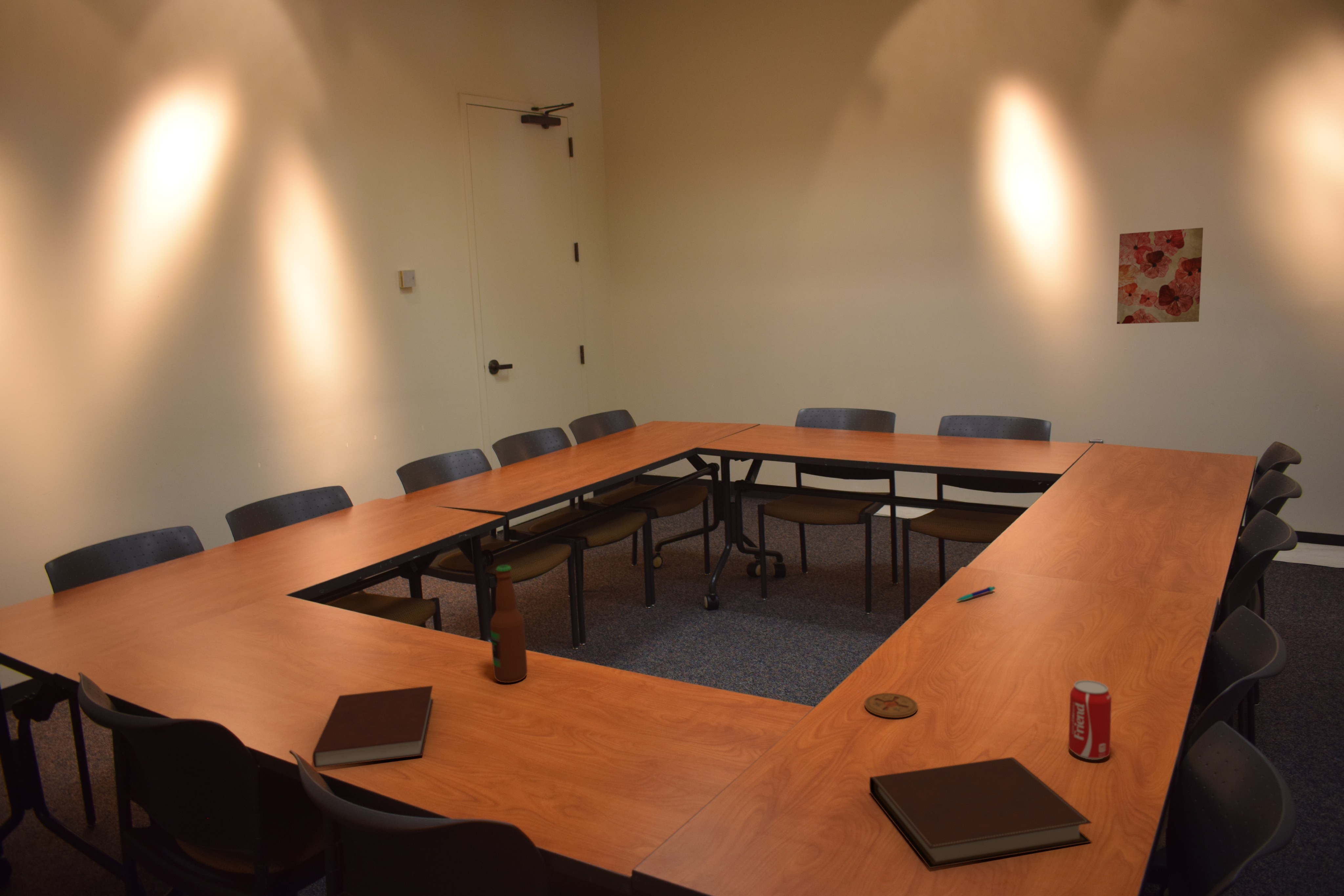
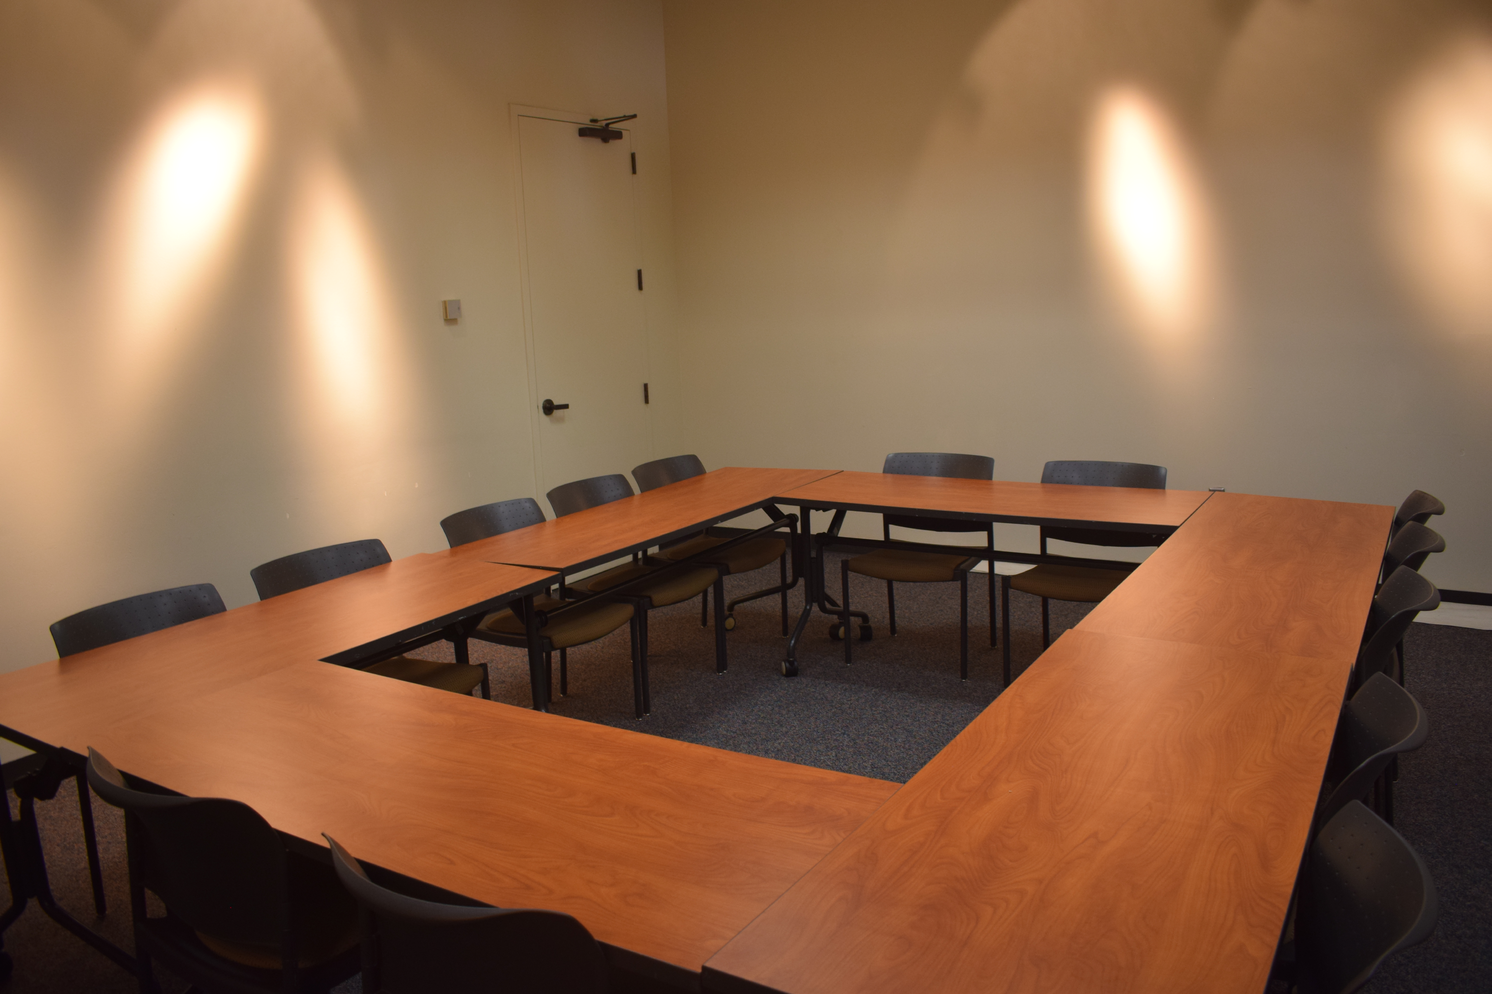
- beverage can (1090, 719)
- pen (975, 594)
- notebook (974, 806)
- notebook (378, 723)
- coaster (891, 705)
- wall art (1159, 277)
- bottle (507, 622)
